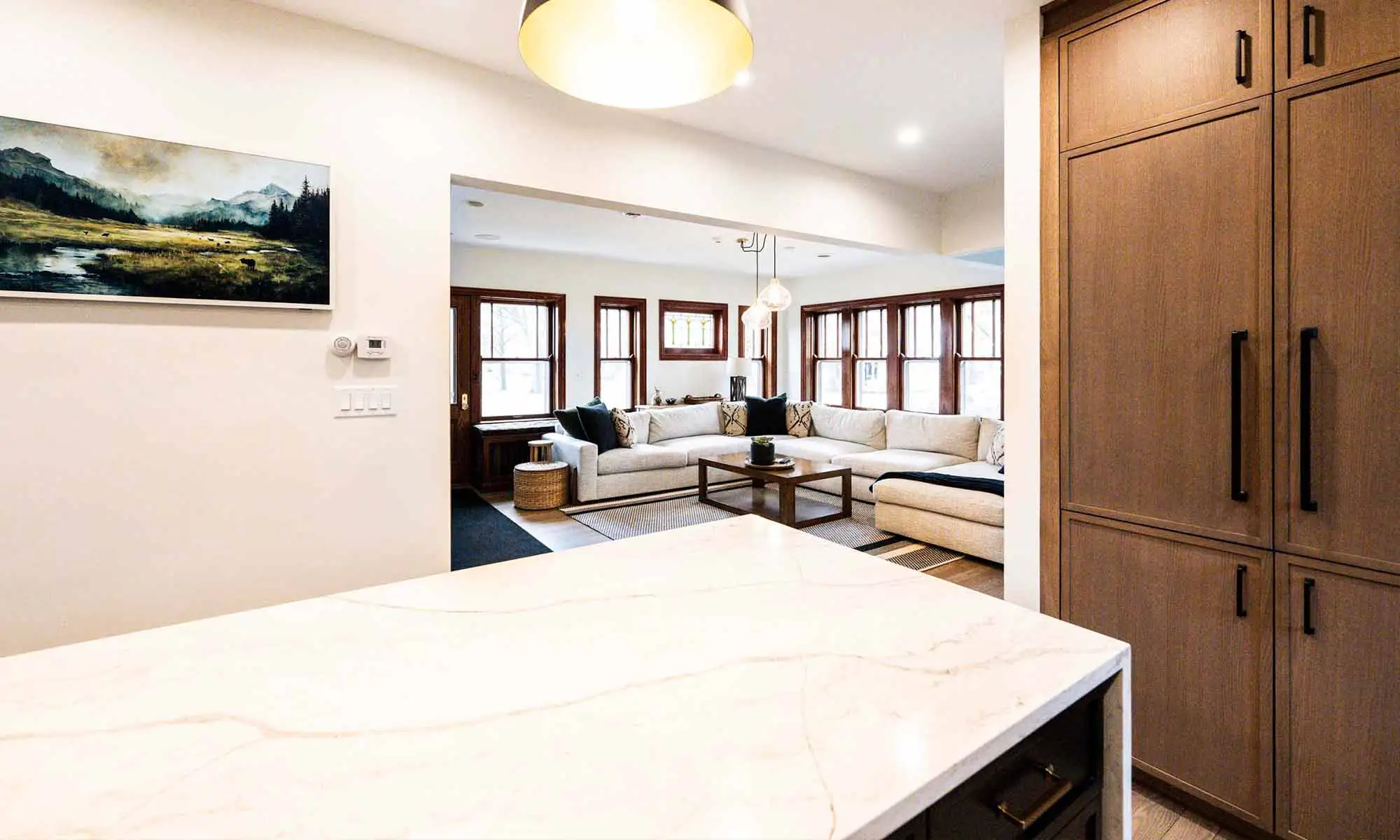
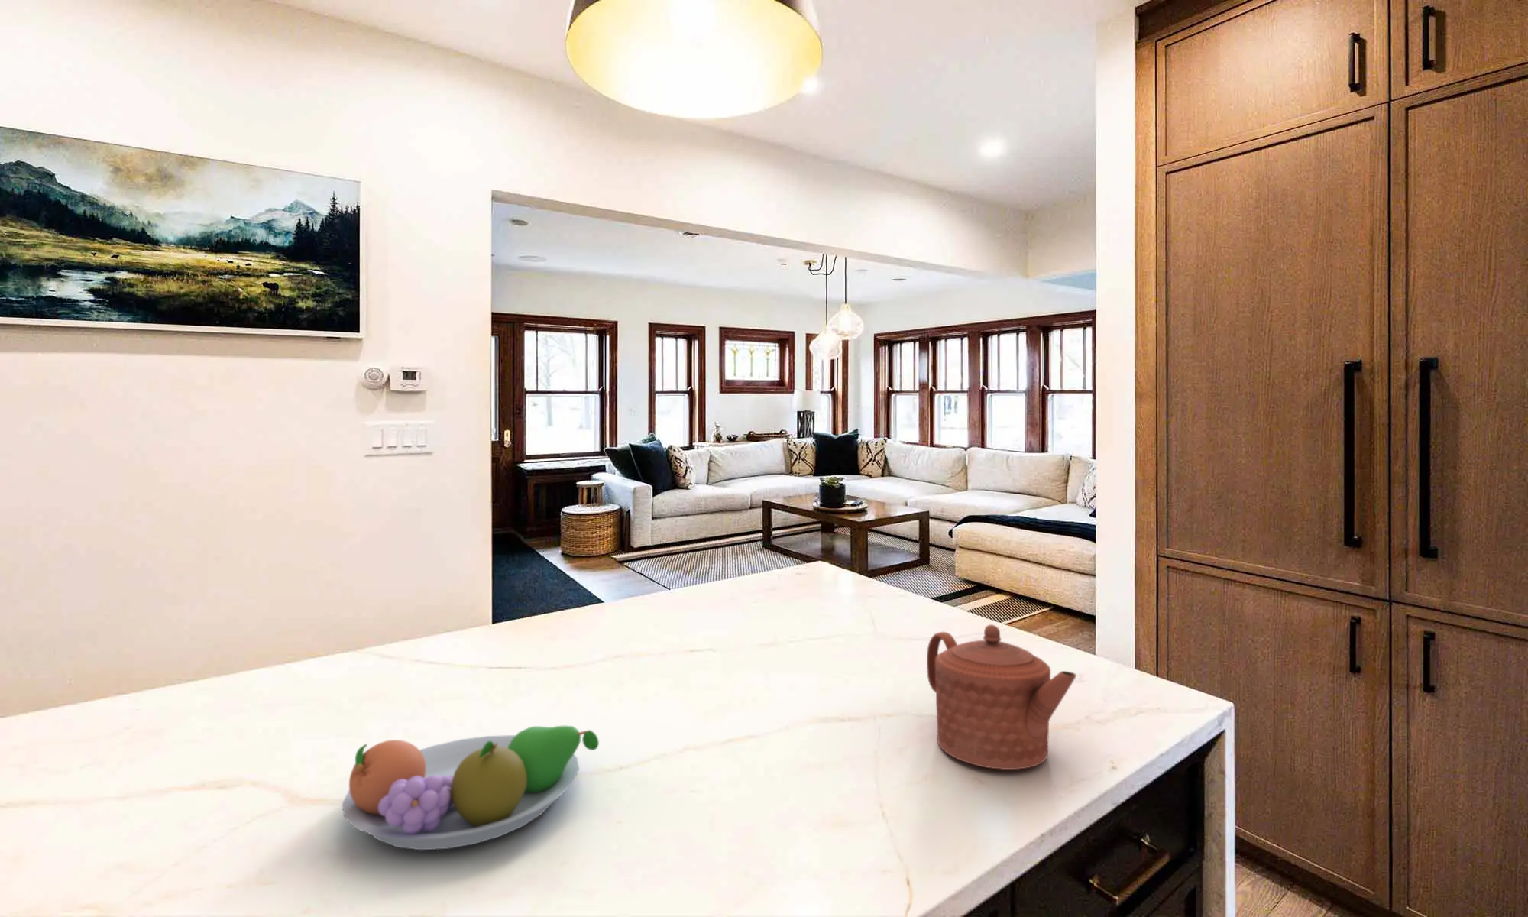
+ teapot (992, 686)
+ fruit bowl (475, 759)
